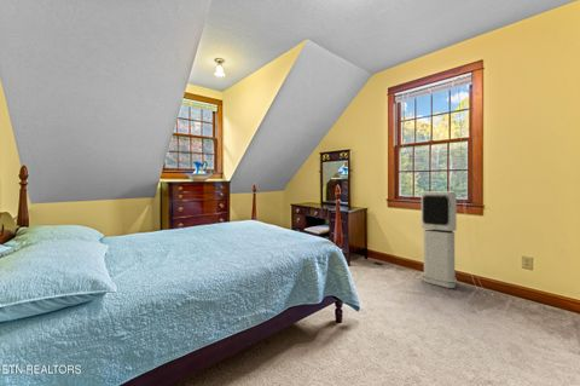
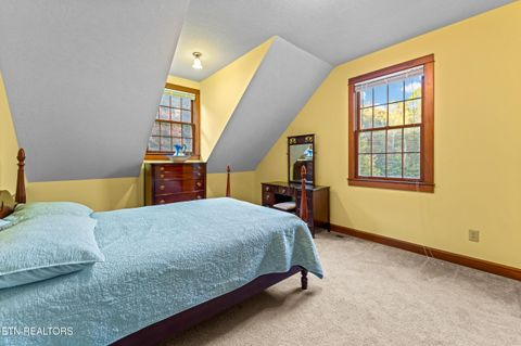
- air purifier (442, 236)
